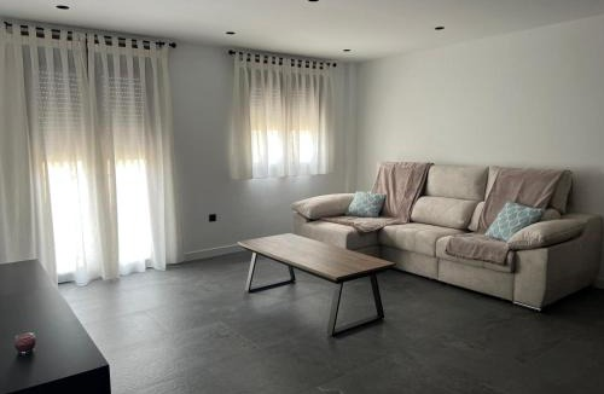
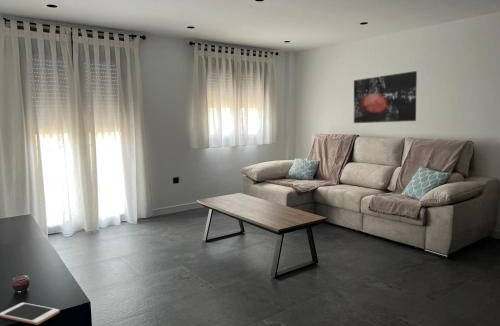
+ wall art (382, 99)
+ cell phone (29, 313)
